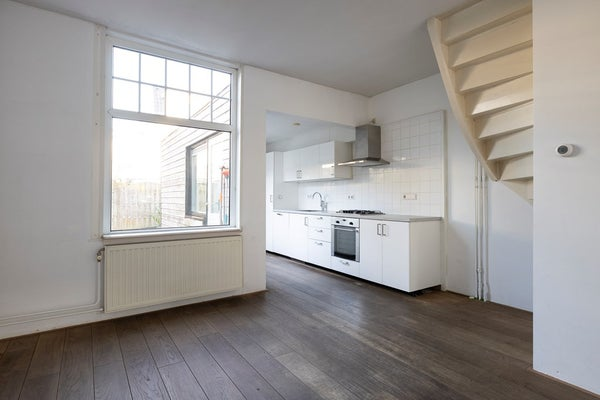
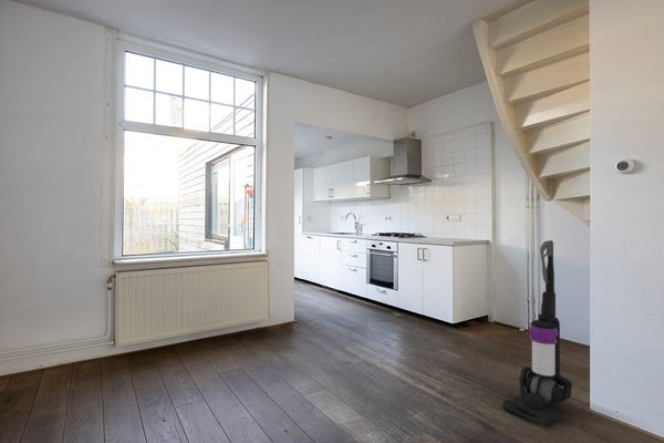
+ vacuum cleaner (540, 324)
